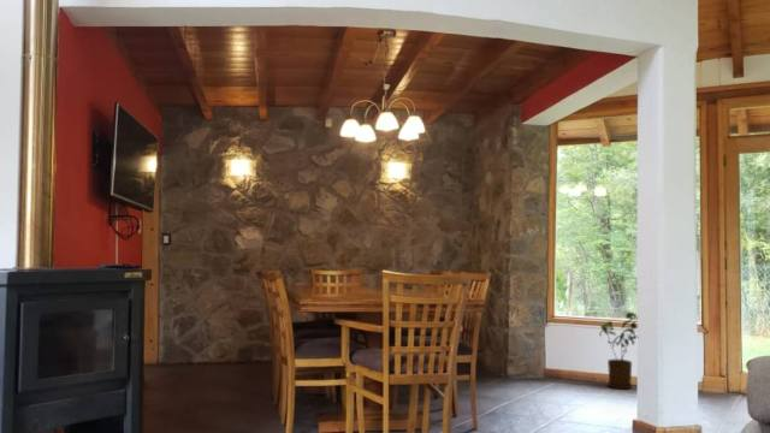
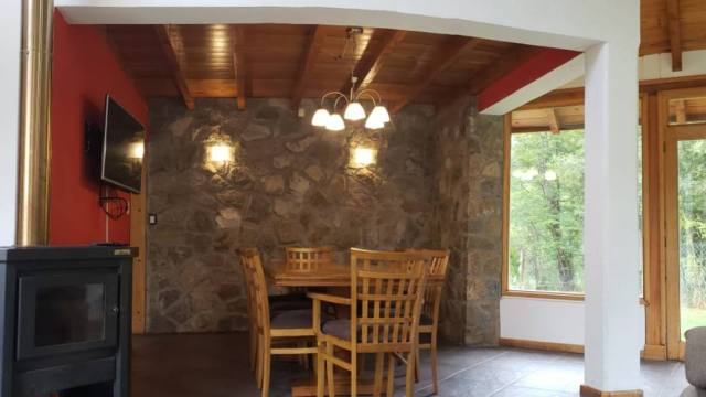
- house plant (622, 350)
